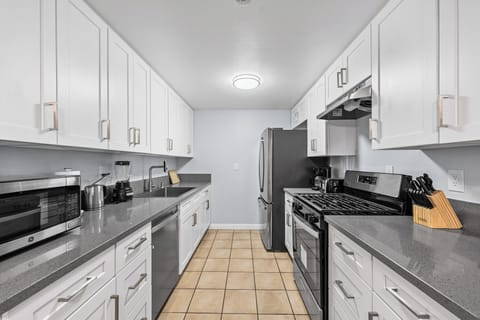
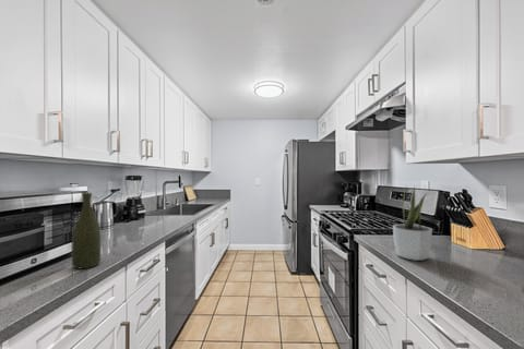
+ potted plant (412, 217)
+ bottle (86, 229)
